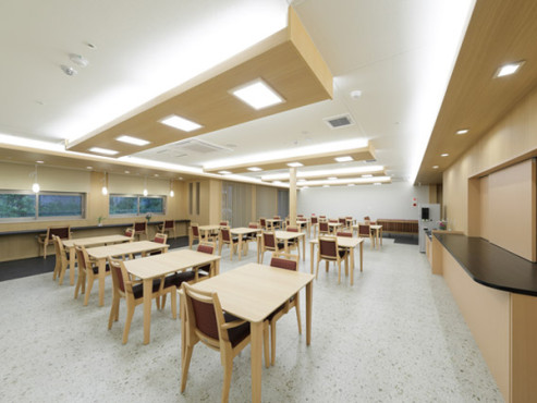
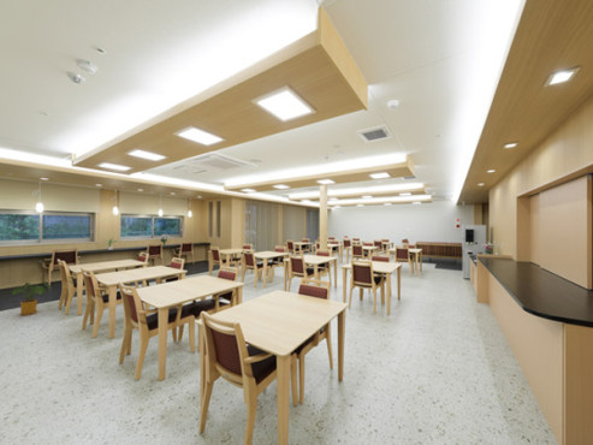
+ house plant (30, 297)
